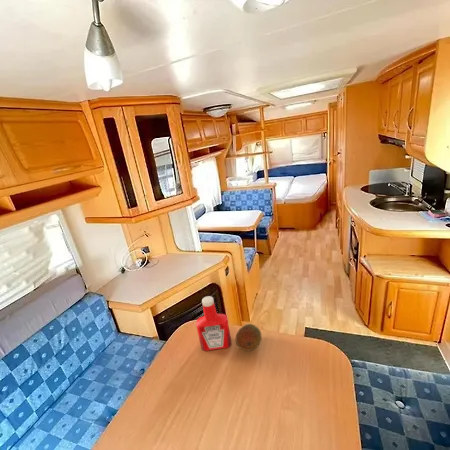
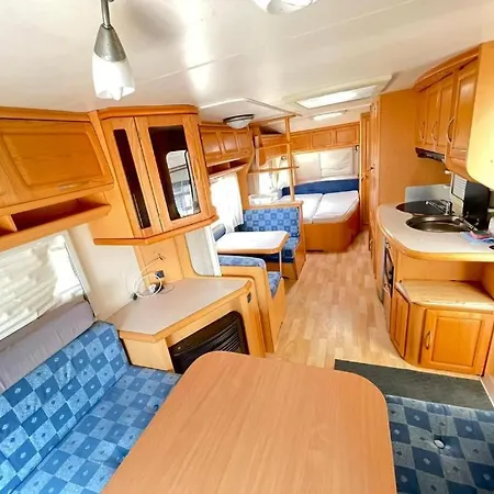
- fruit (248, 335)
- soap bottle (212, 322)
